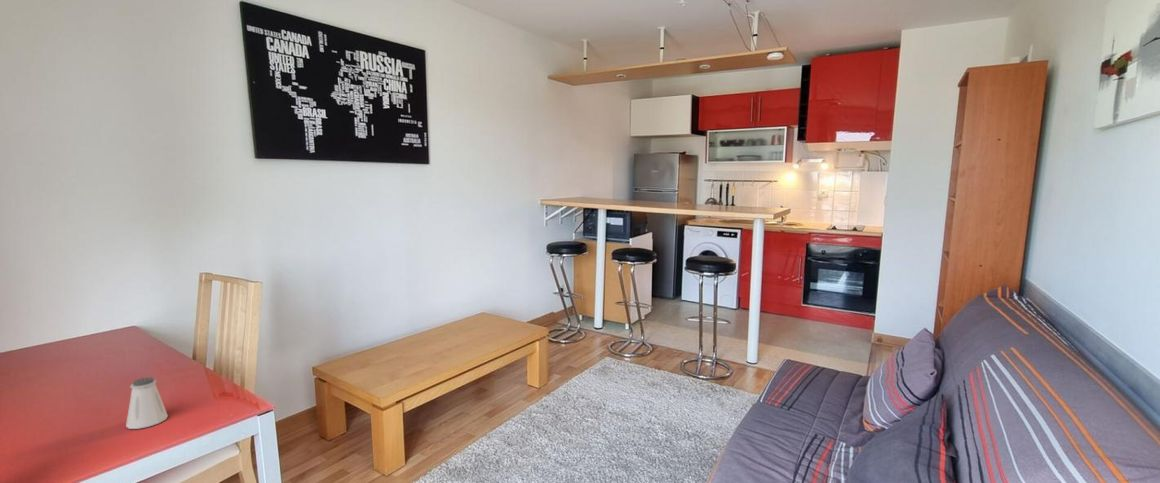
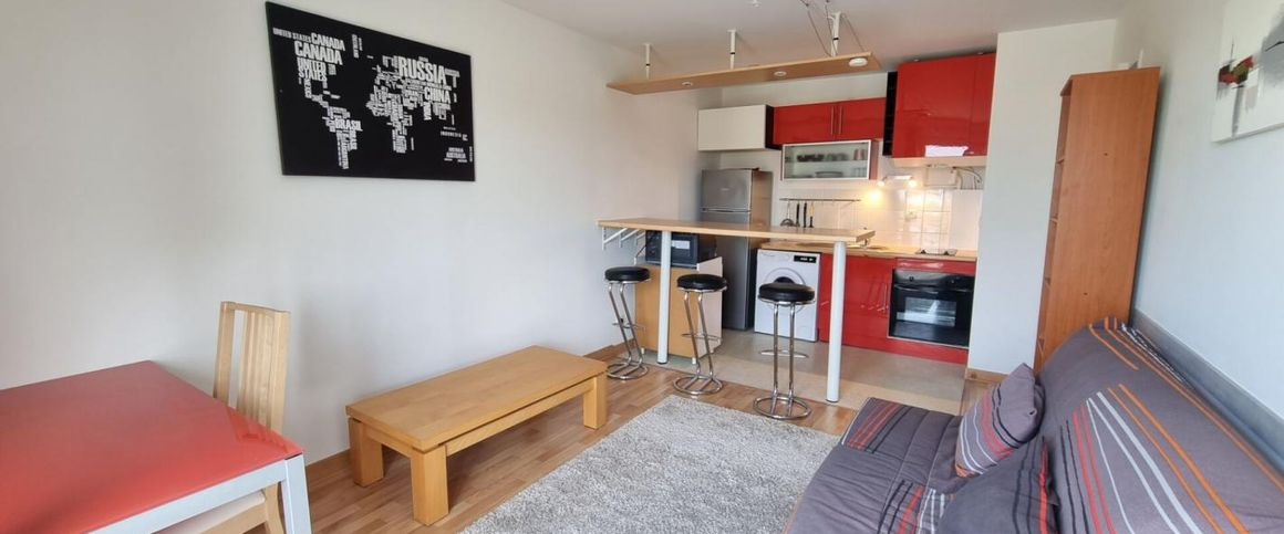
- saltshaker (145, 400)
